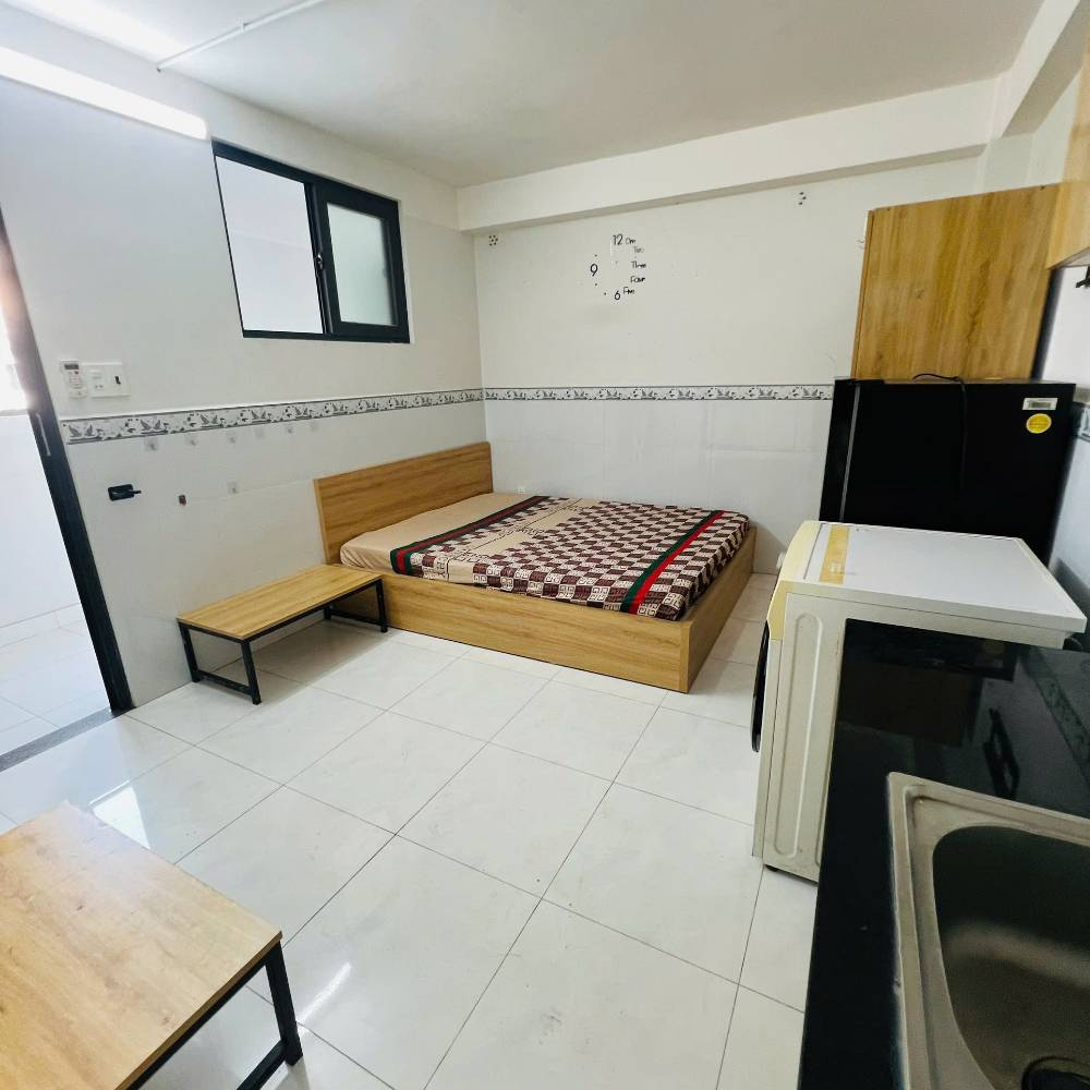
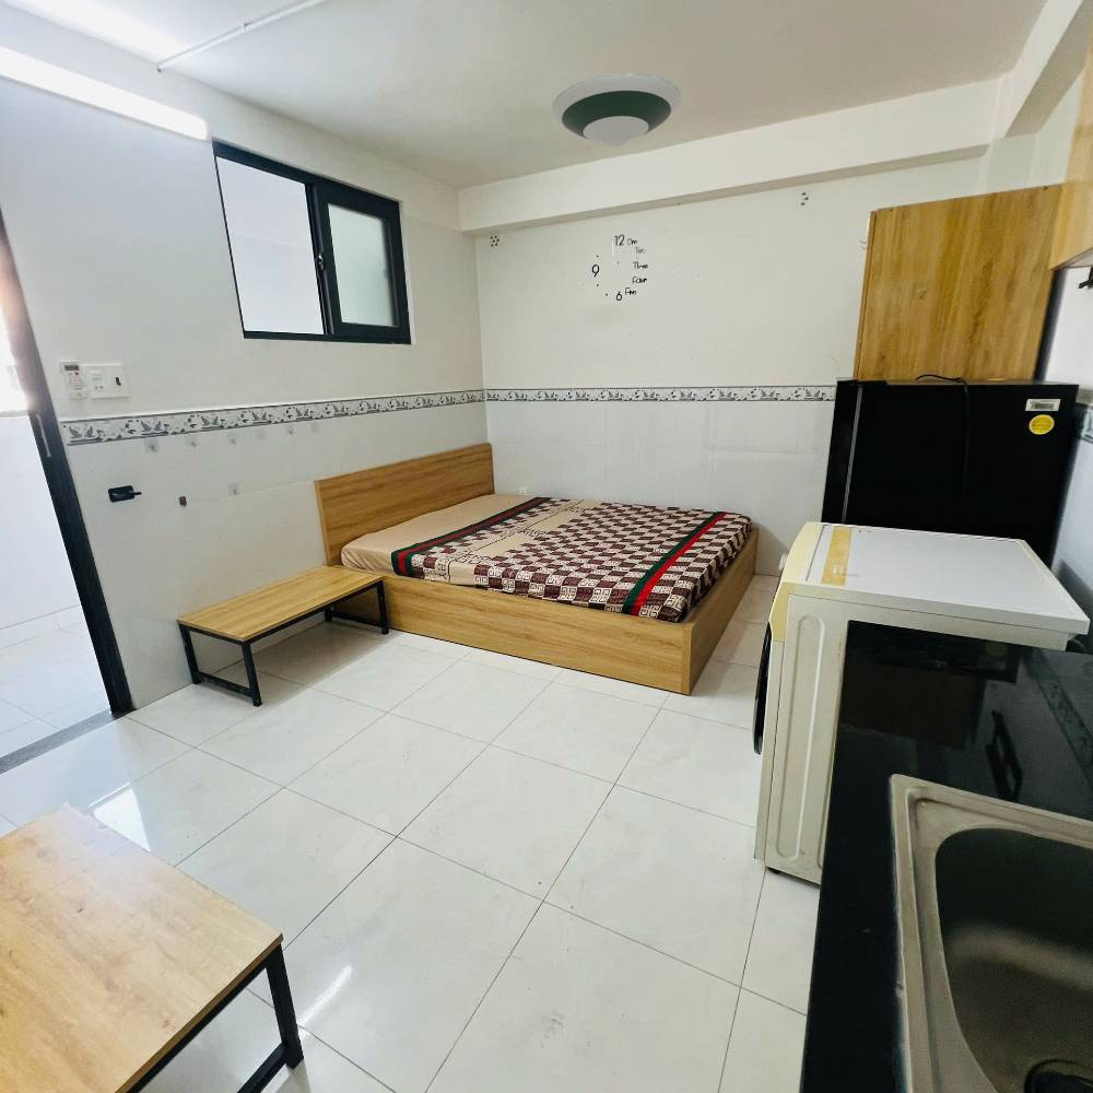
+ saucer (615, 124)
